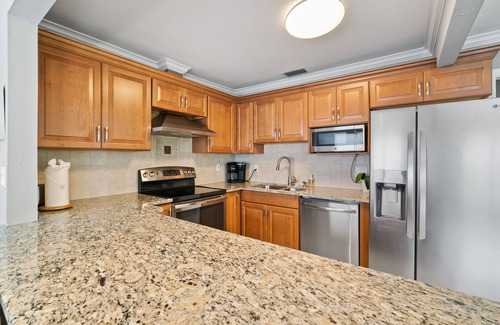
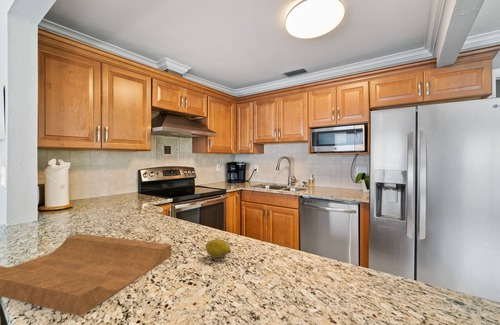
+ fruit (218, 248)
+ cutting board (79, 262)
